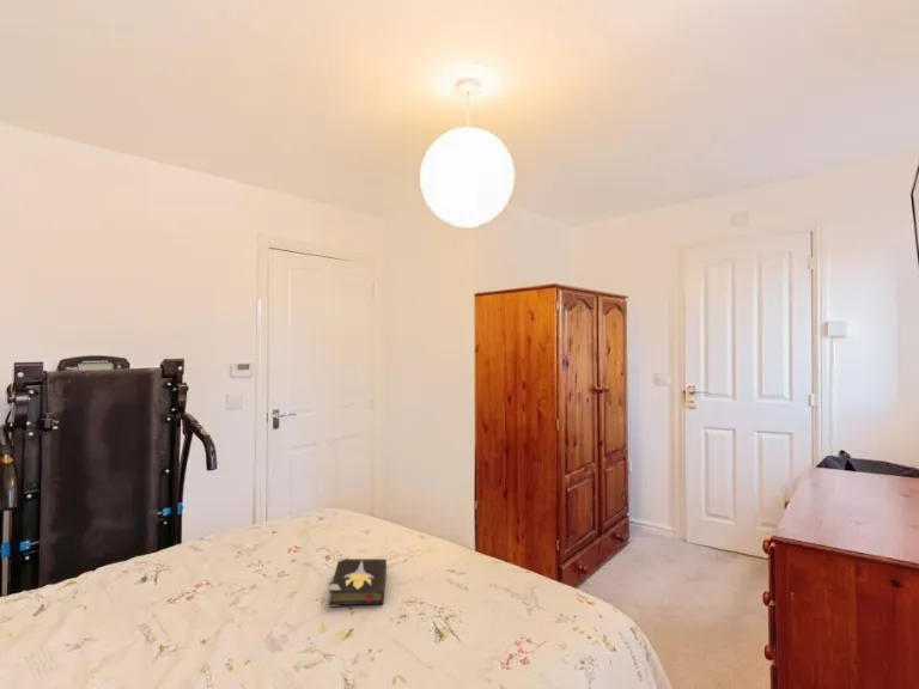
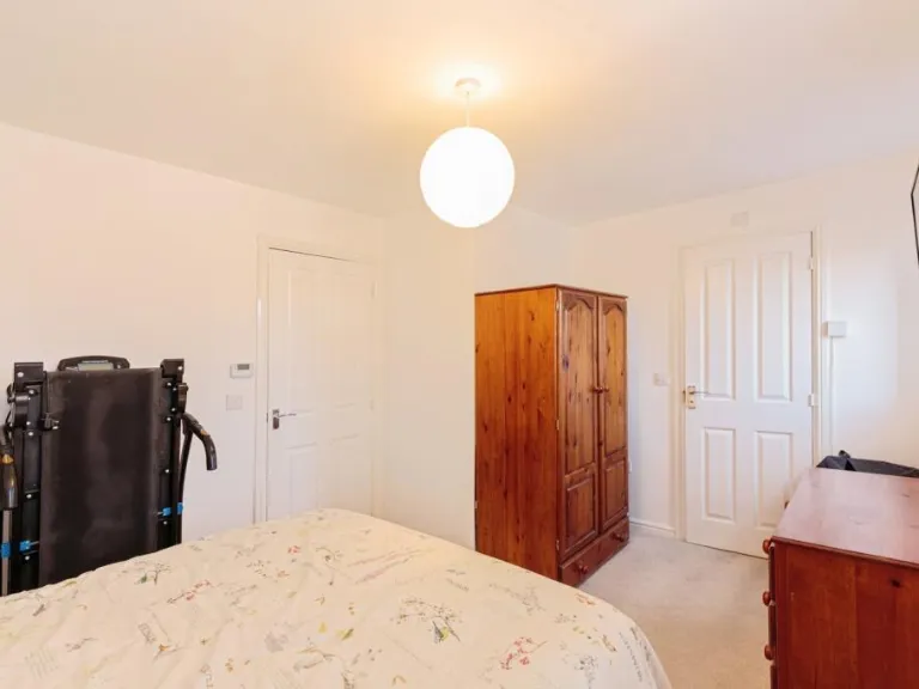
- hardback book (359, 579)
